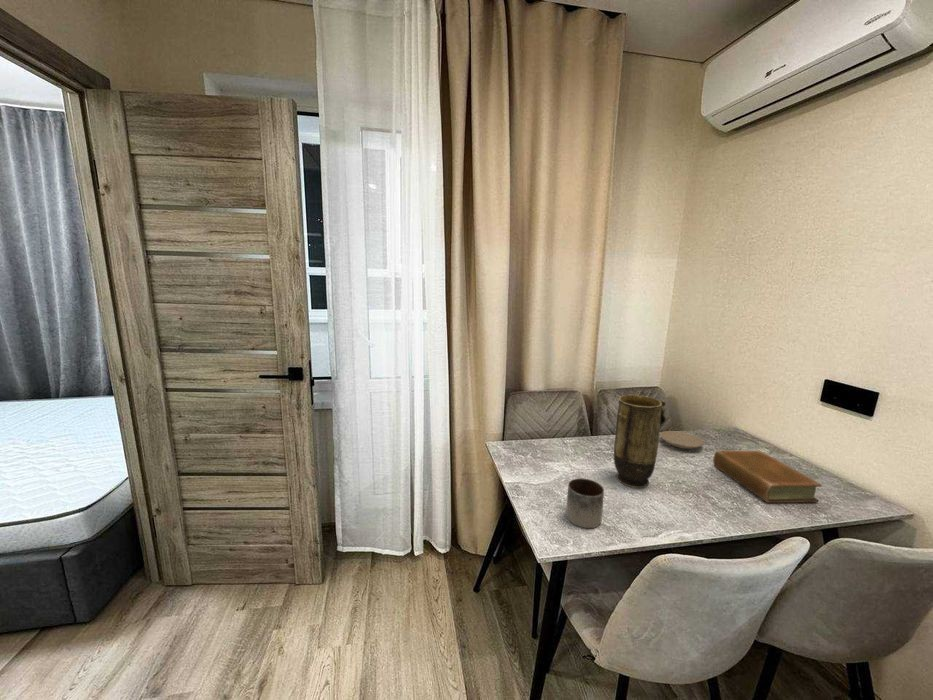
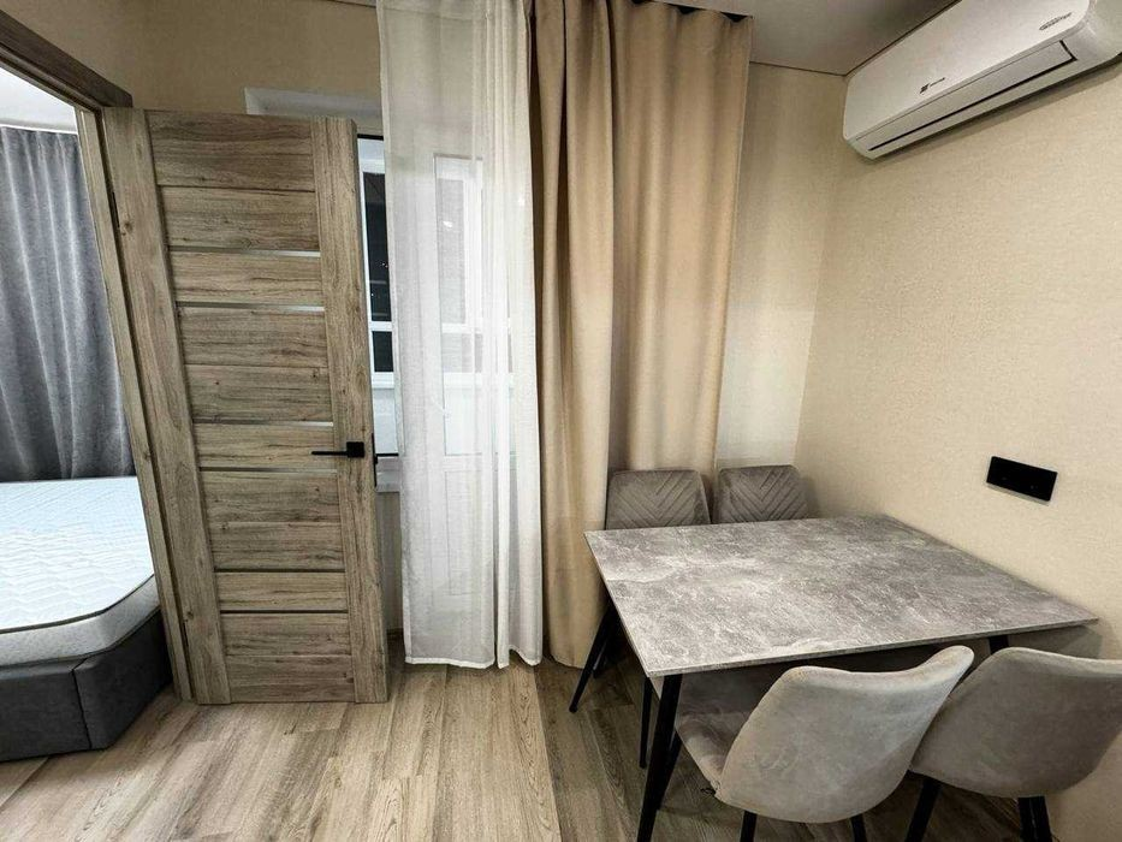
- mug (582, 499)
- book (762, 474)
- vase (636, 441)
- plate (680, 441)
